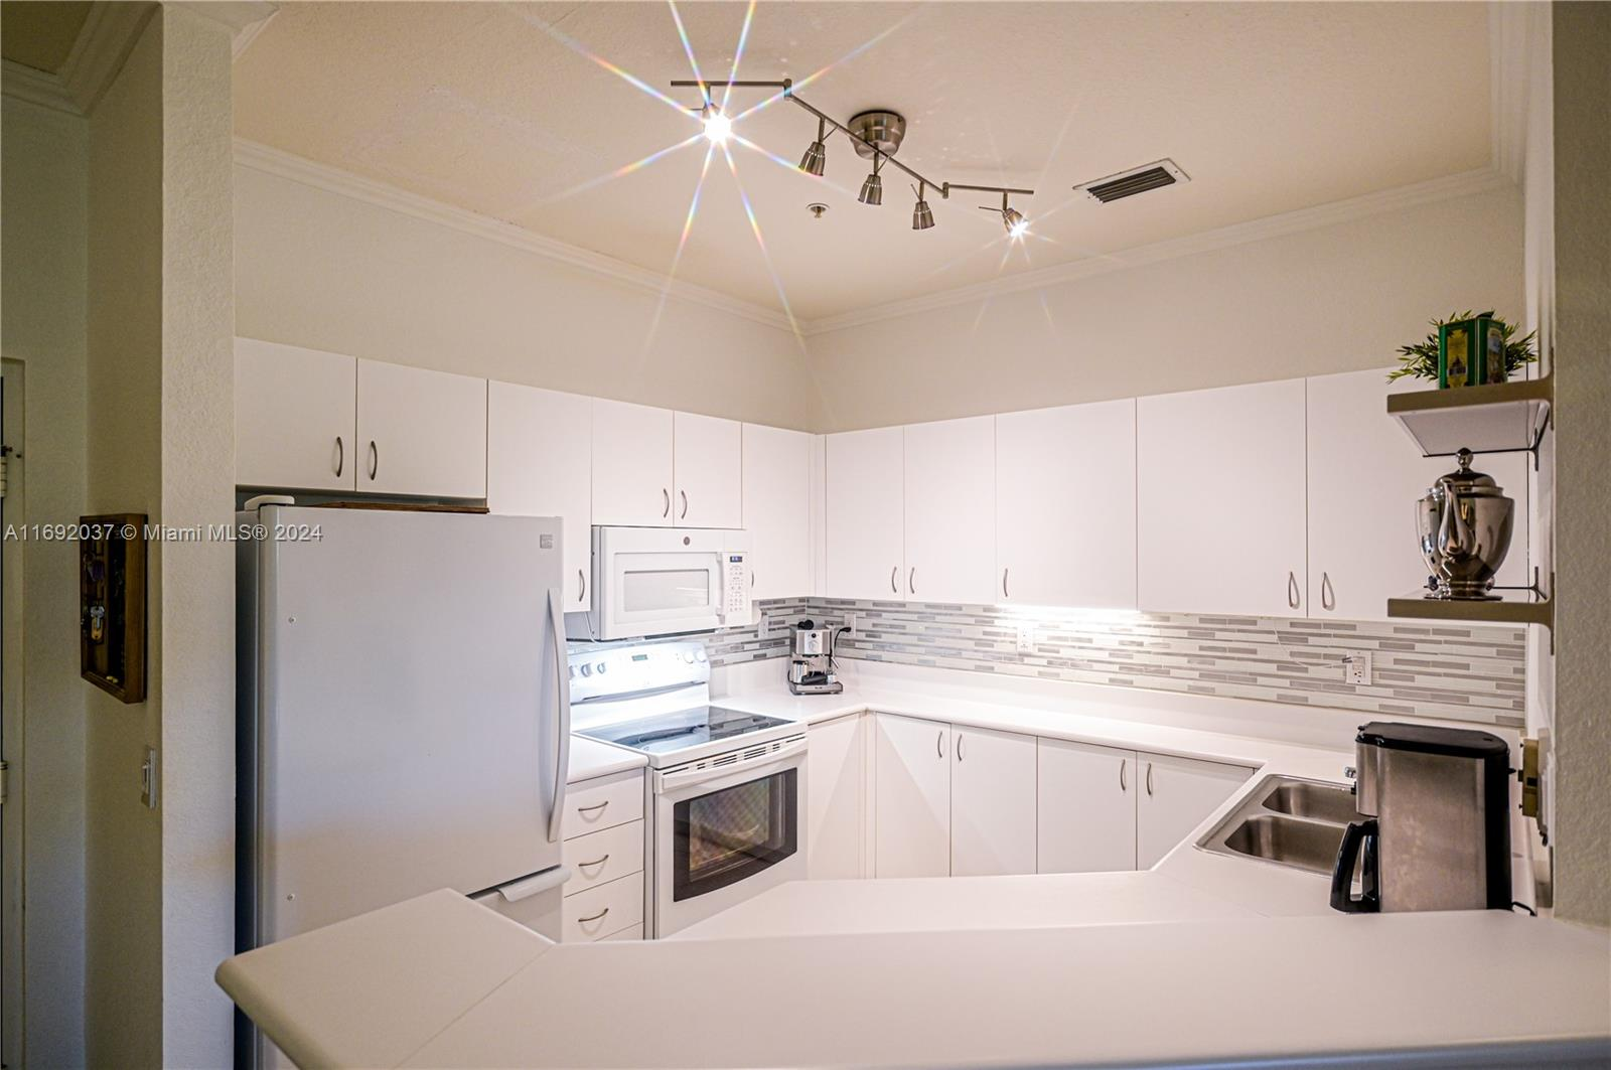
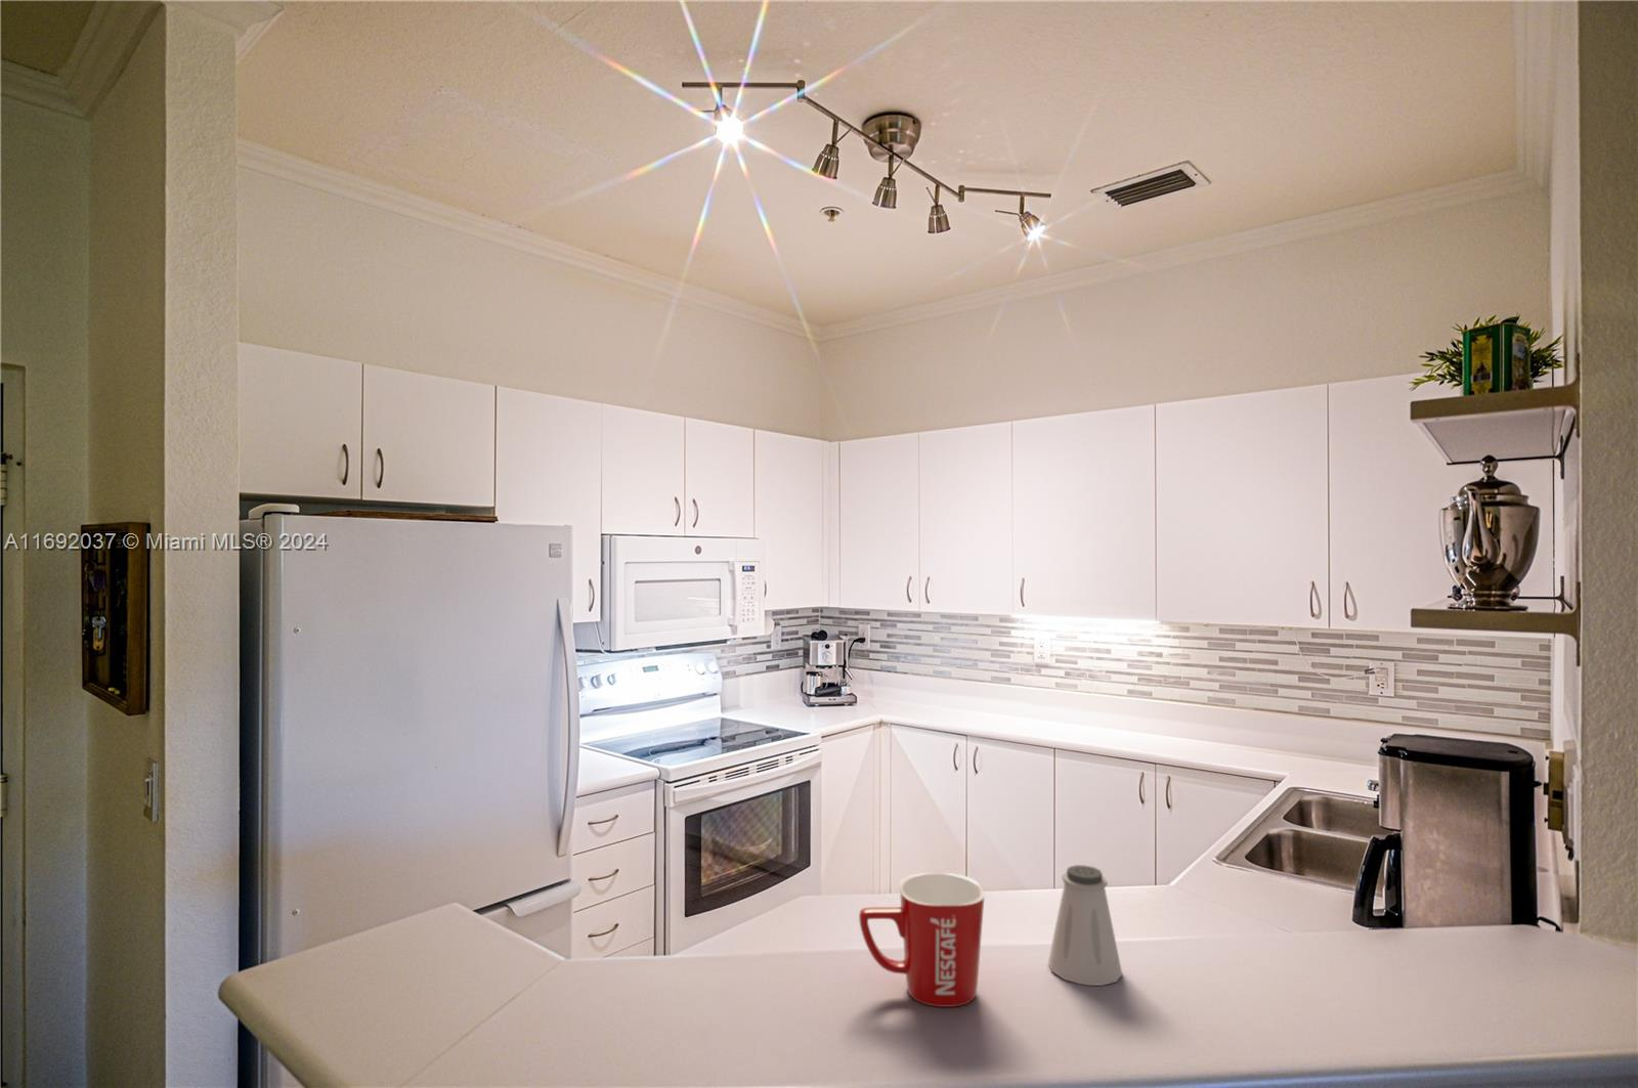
+ mug (920, 939)
+ saltshaker (1084, 919)
